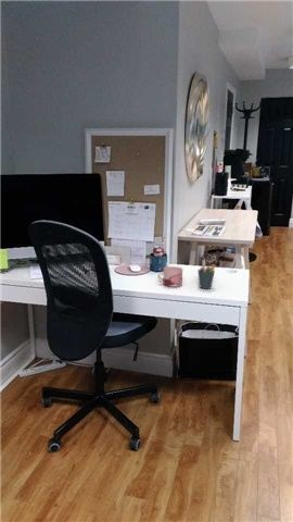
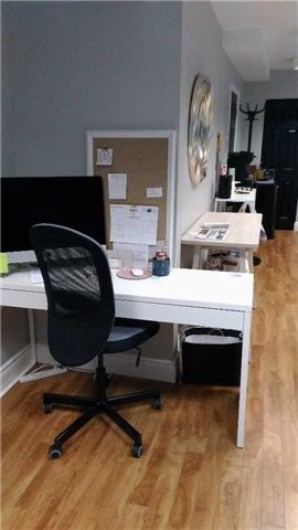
- mug (169, 275)
- pen holder (206, 274)
